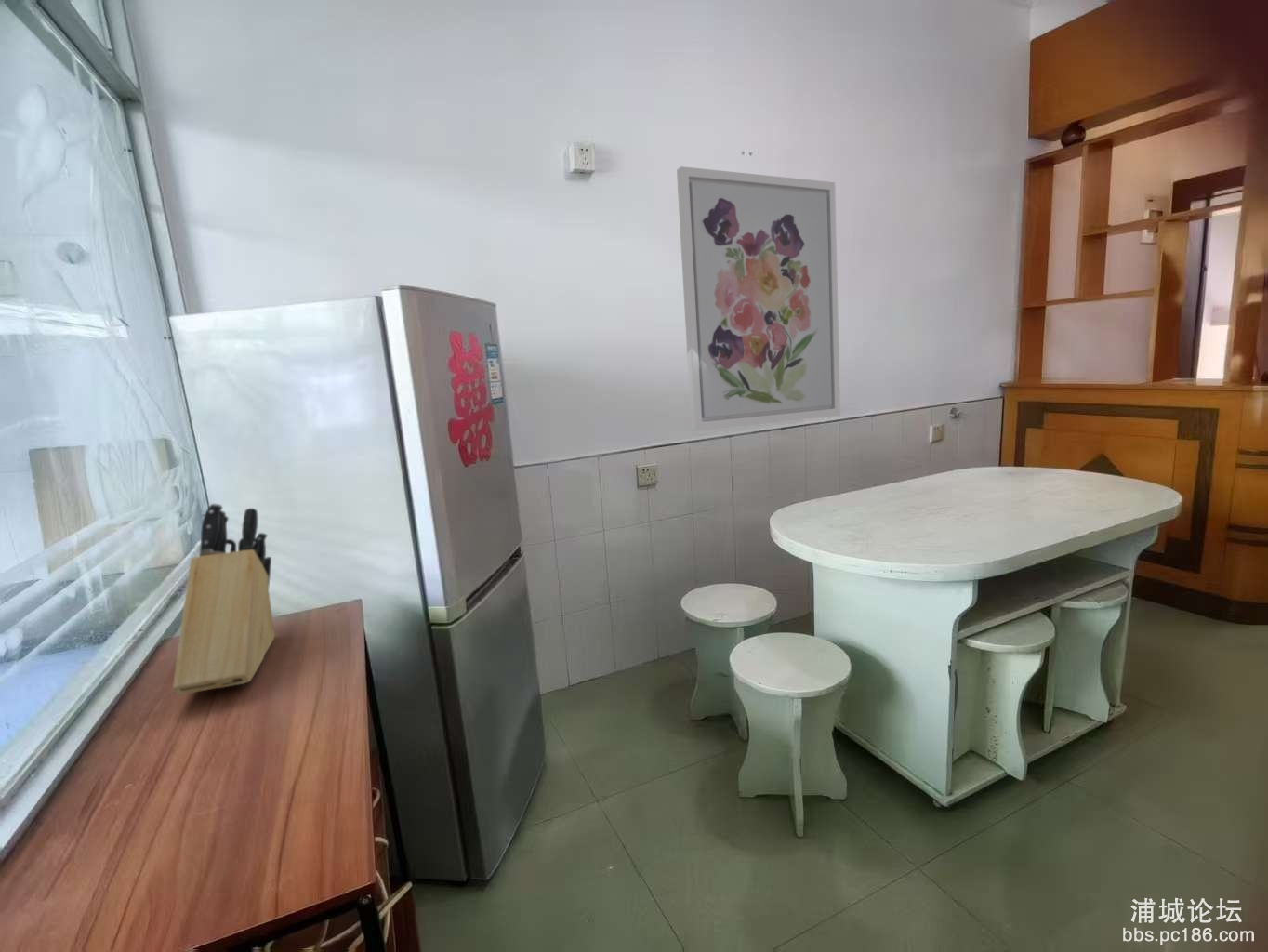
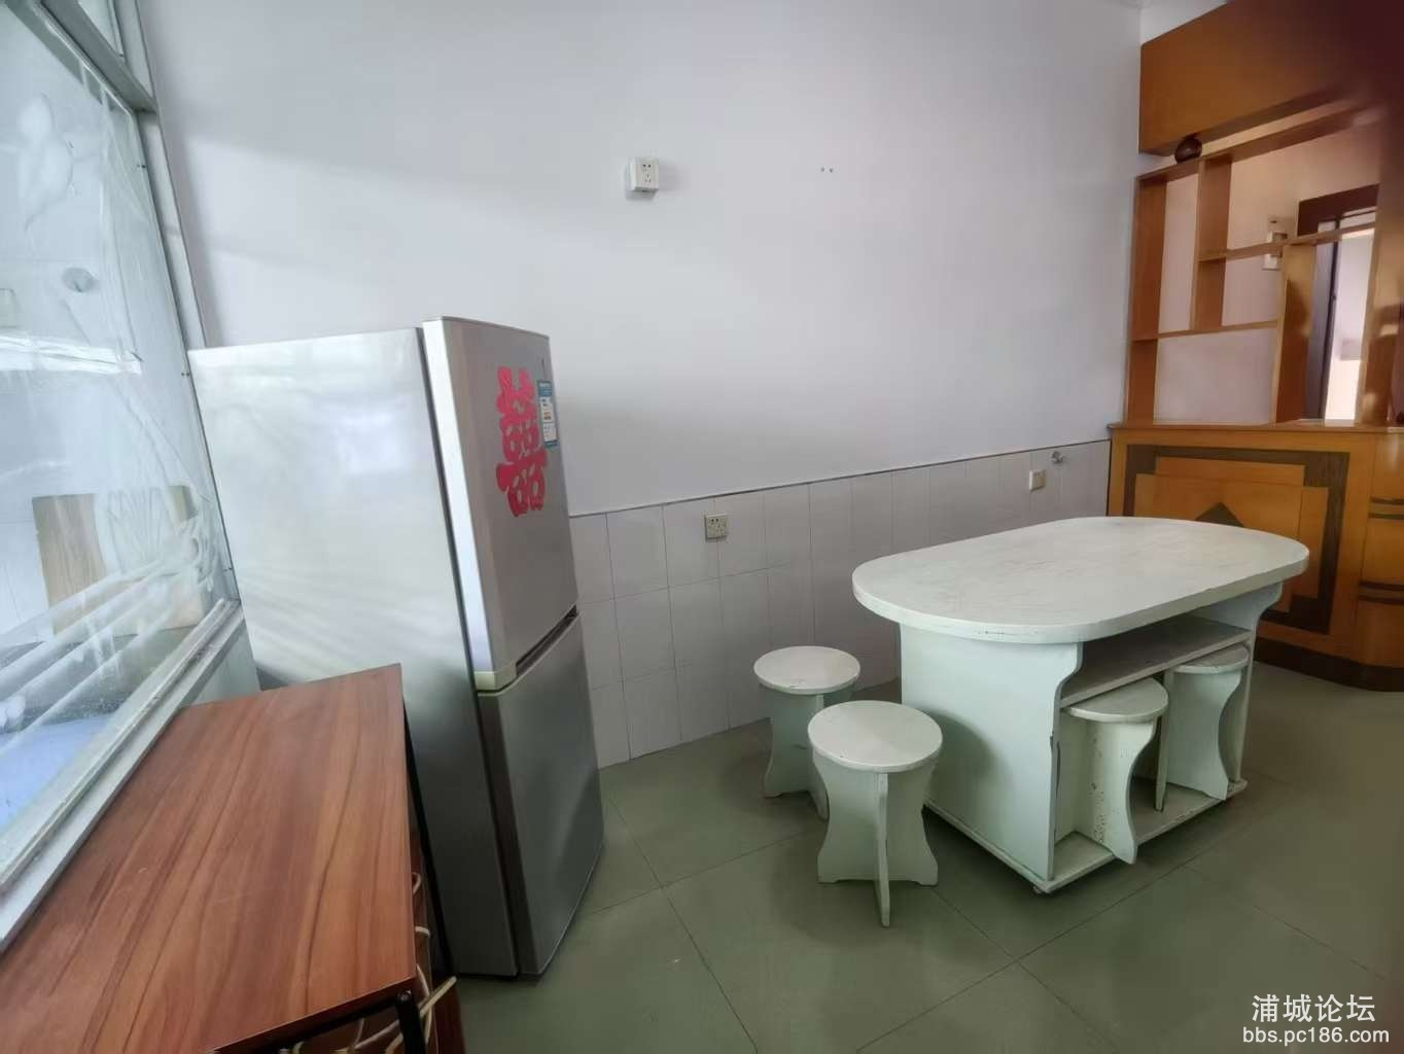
- wall art (765, 302)
- knife block (225, 585)
